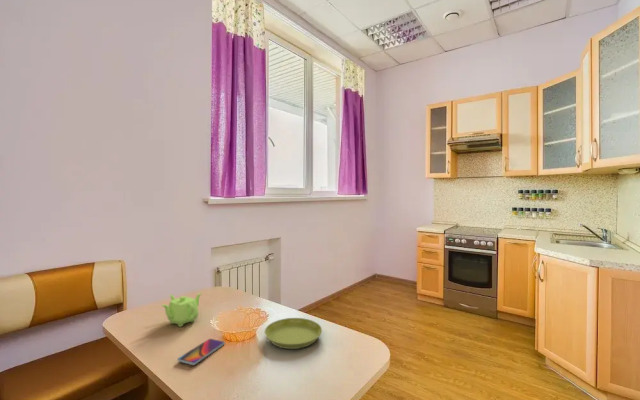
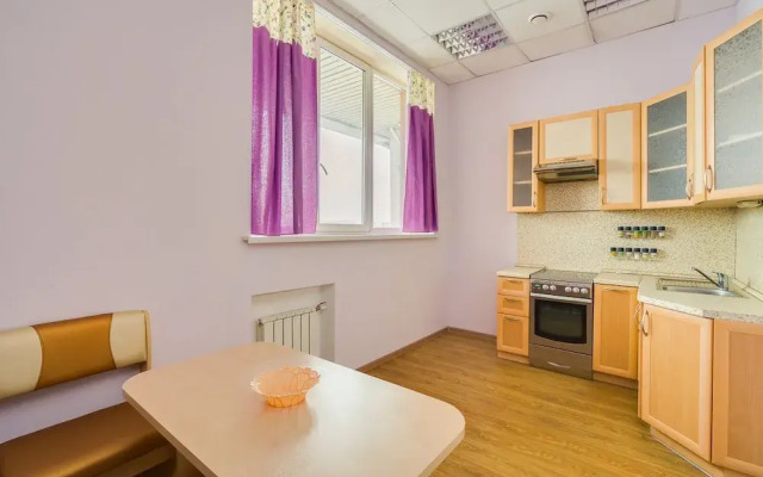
- smartphone (202, 350)
- saucer (293, 333)
- teapot (181, 308)
